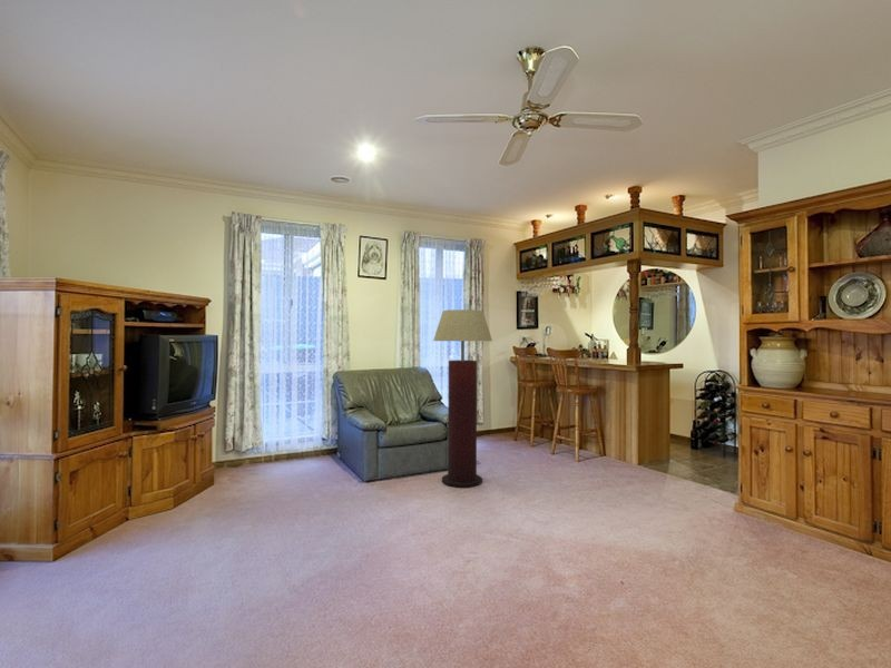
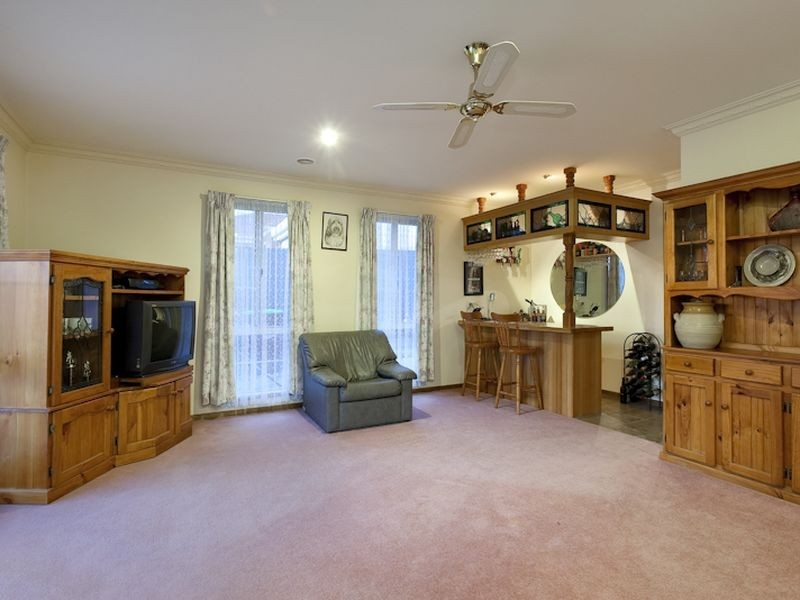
- floor lamp (462, 395)
